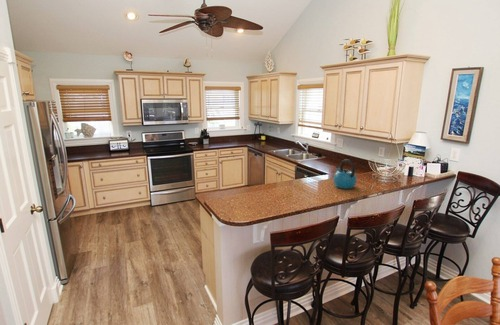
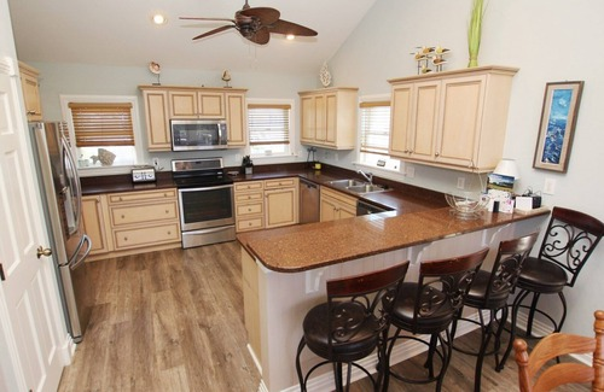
- kettle (344, 172)
